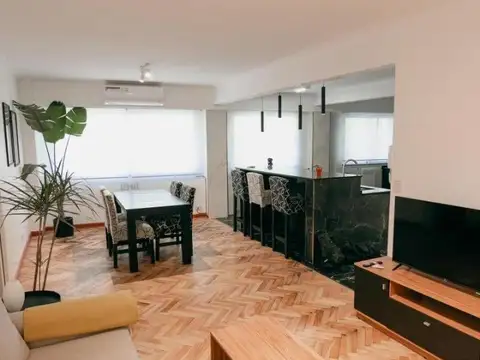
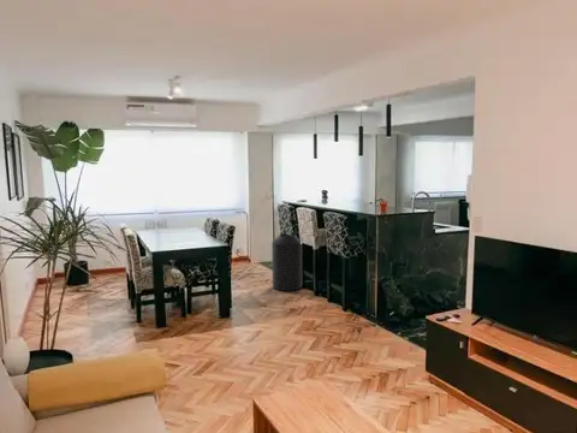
+ trash can (286, 260)
